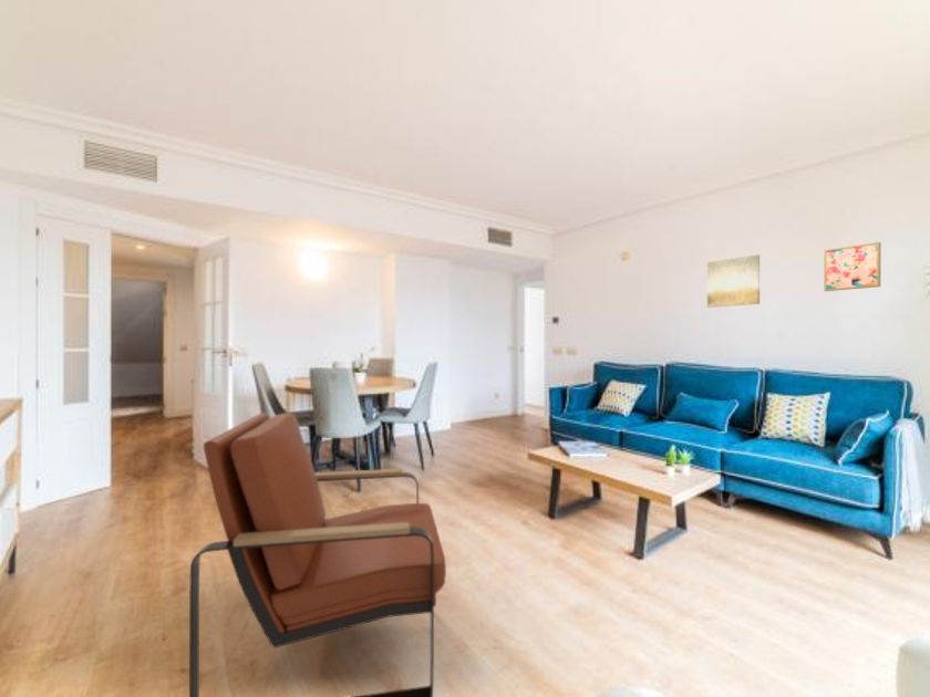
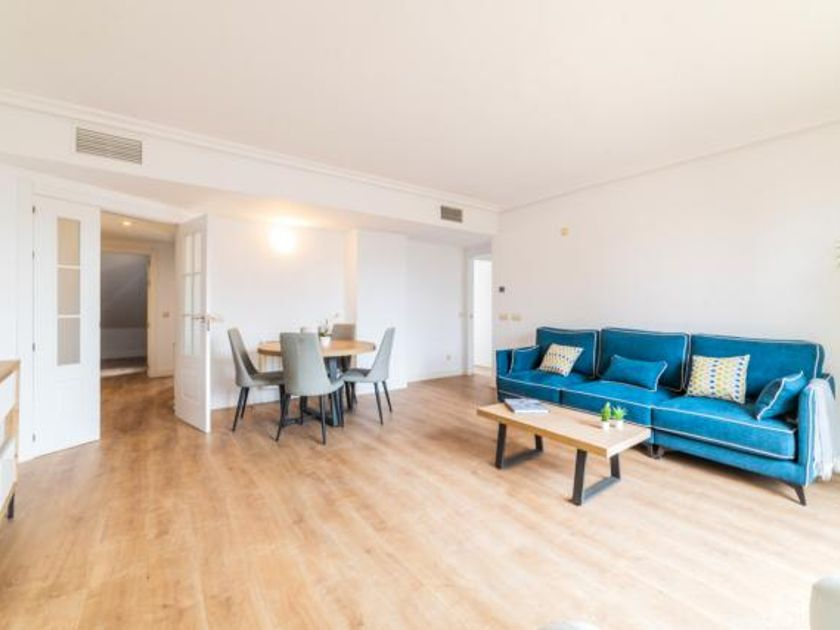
- armchair (338, 530)
- wall art (732, 282)
- wall art (851, 268)
